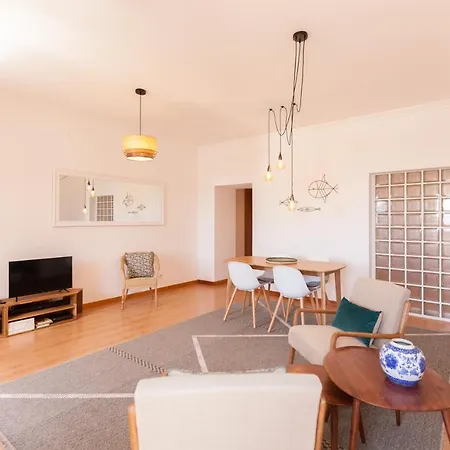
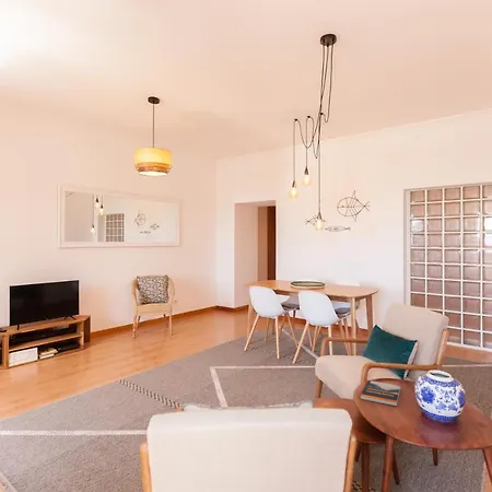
+ book (380, 391)
